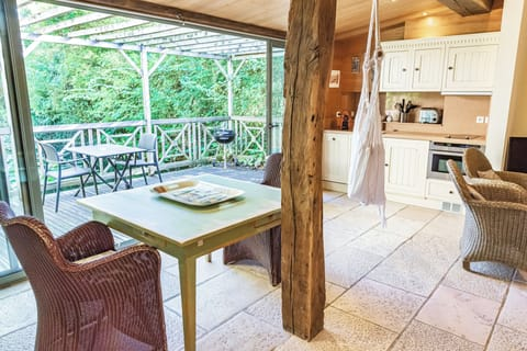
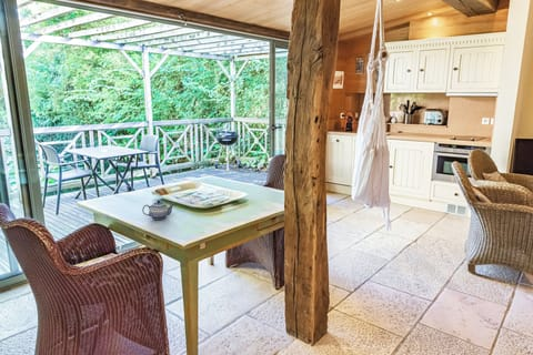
+ teapot (158, 209)
